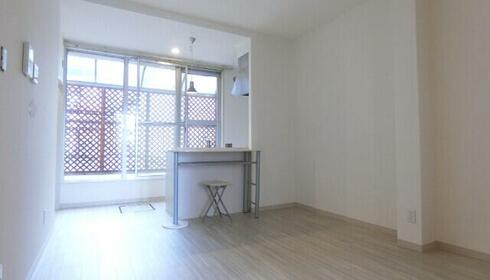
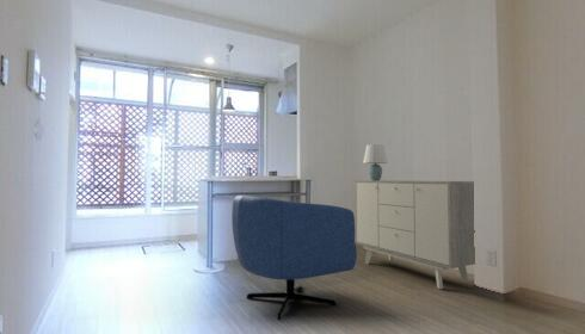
+ armchair (289, 247)
+ table lamp (375, 162)
+ sideboard (411, 225)
